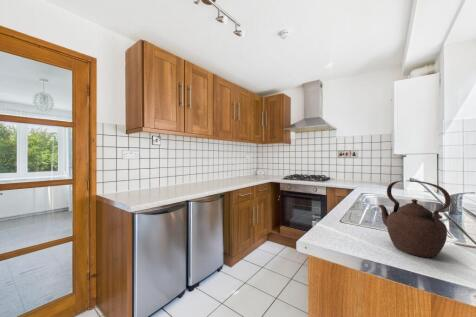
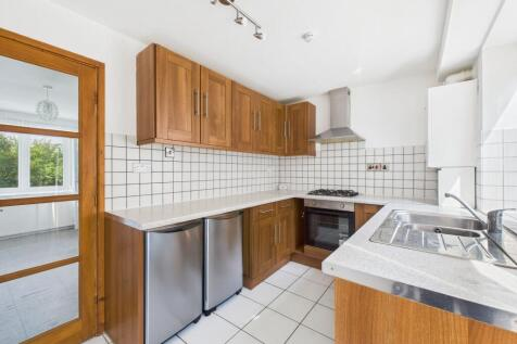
- teapot (407, 213)
